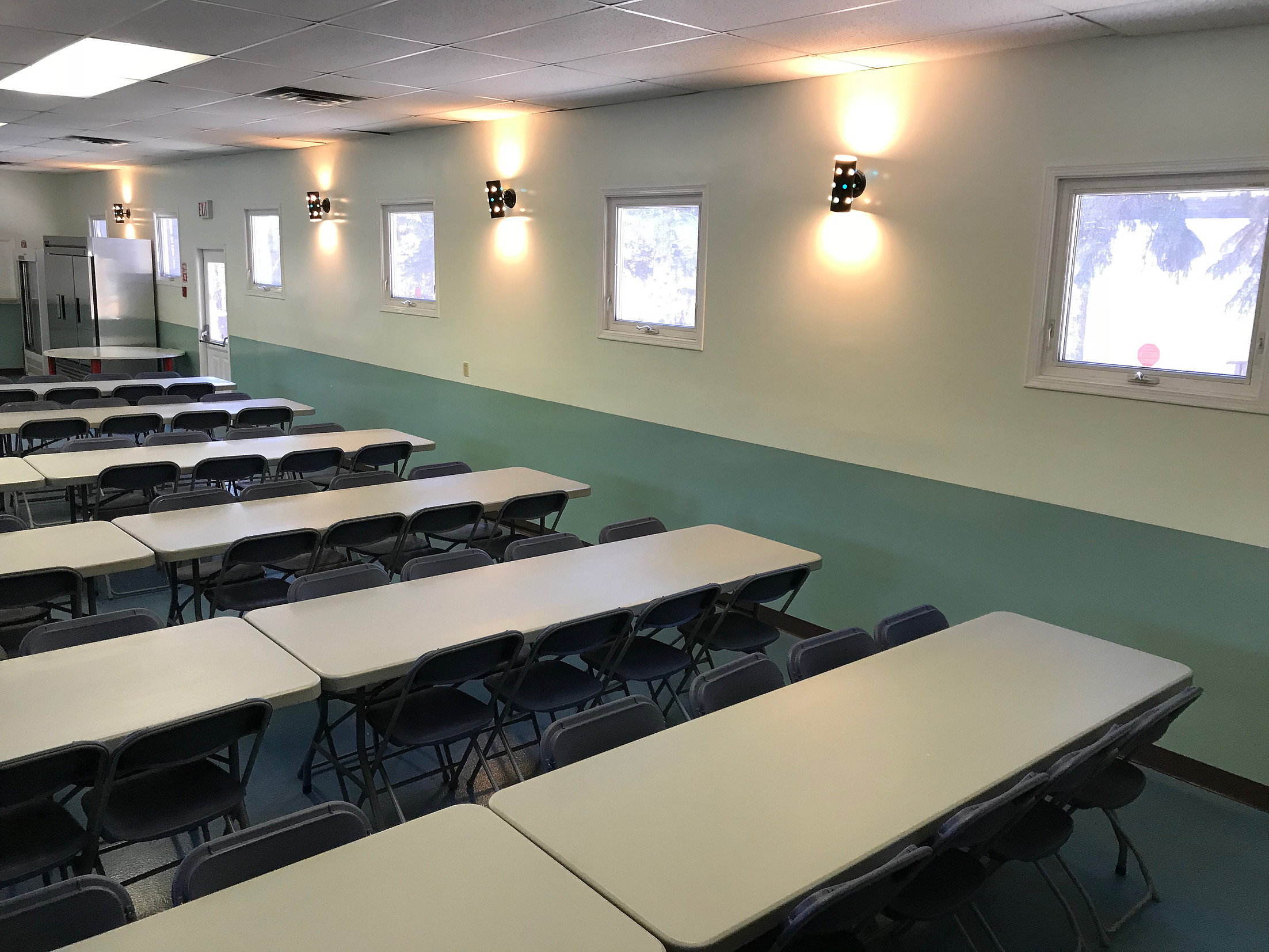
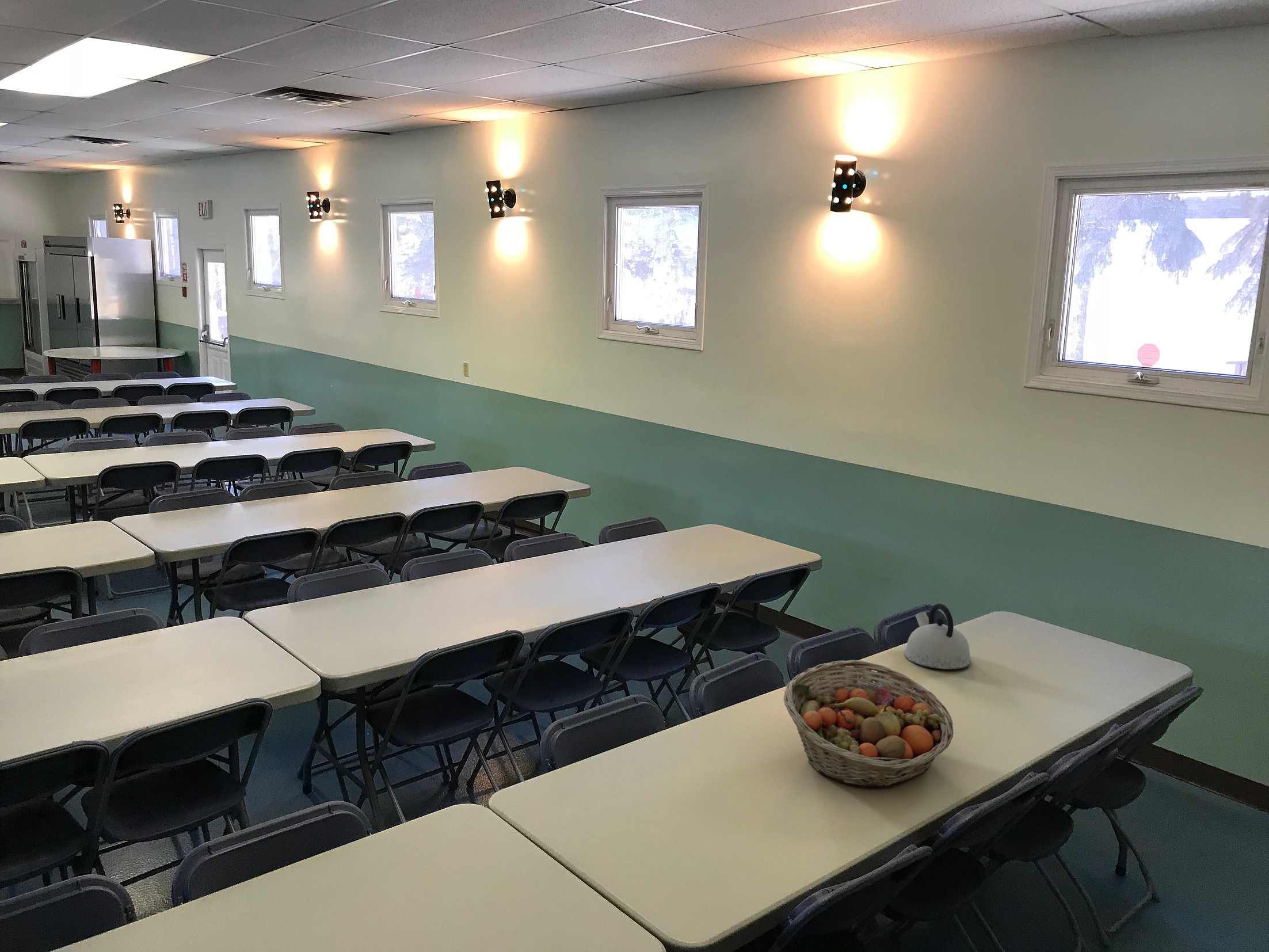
+ fruit basket (867, 722)
+ kettle (938, 630)
